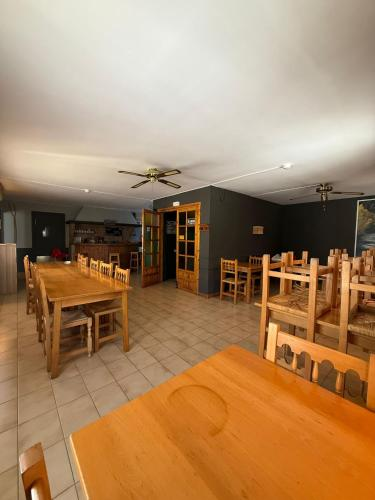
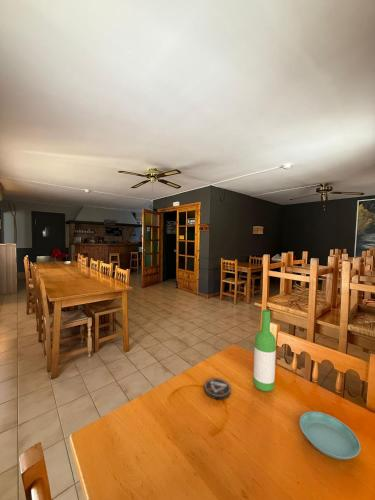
+ coaster (217, 388)
+ saucer (327, 436)
+ wine bottle (264, 348)
